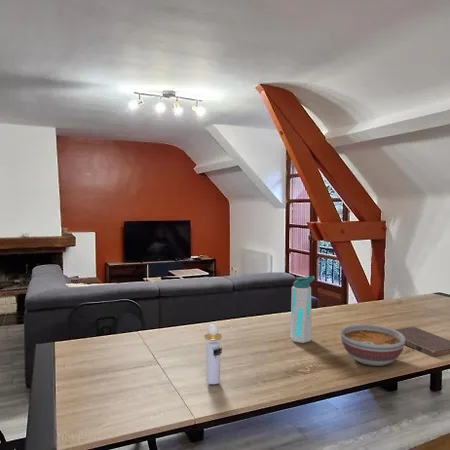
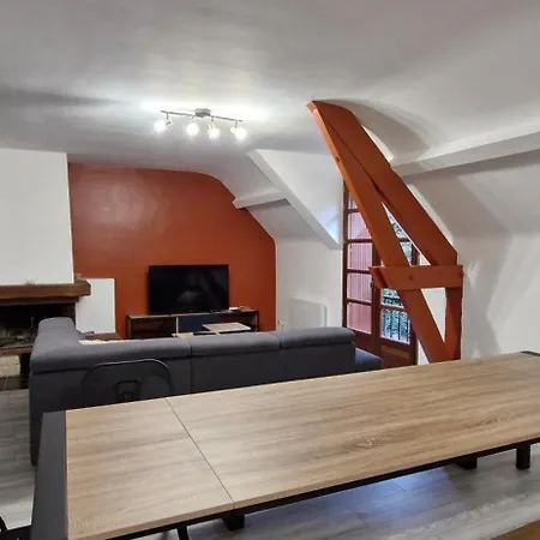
- bowl (371, 347)
- book (422, 340)
- perfume bottle (213, 354)
- water bottle (302, 308)
